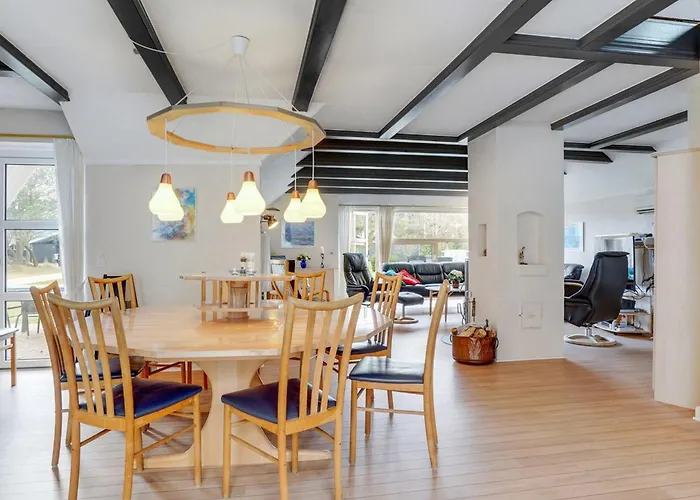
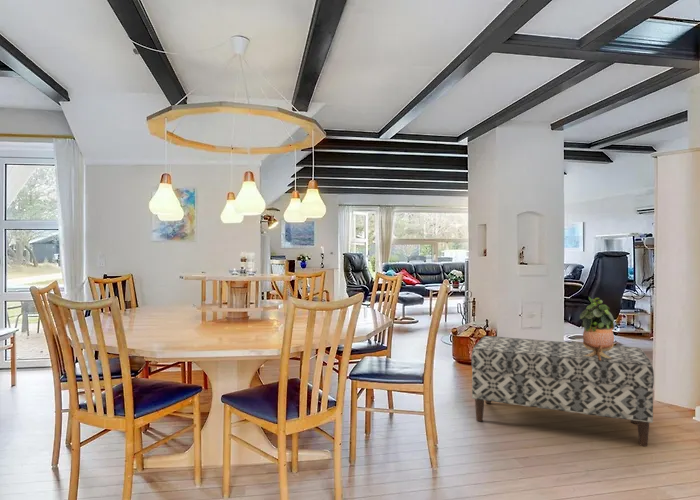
+ bench (556, 384)
+ potted plant (595, 327)
